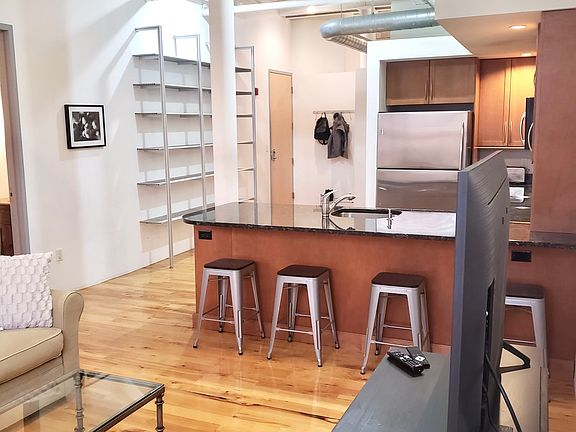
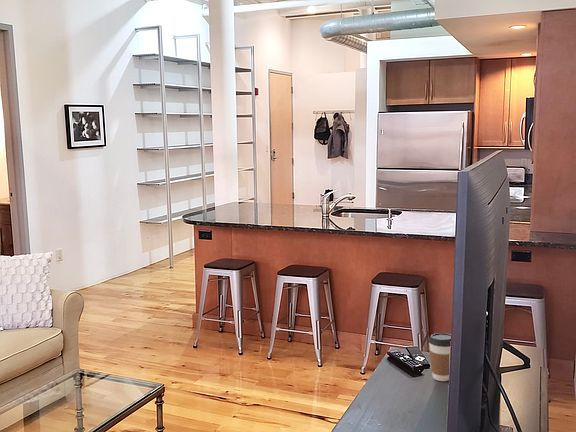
+ coffee cup (442, 357)
